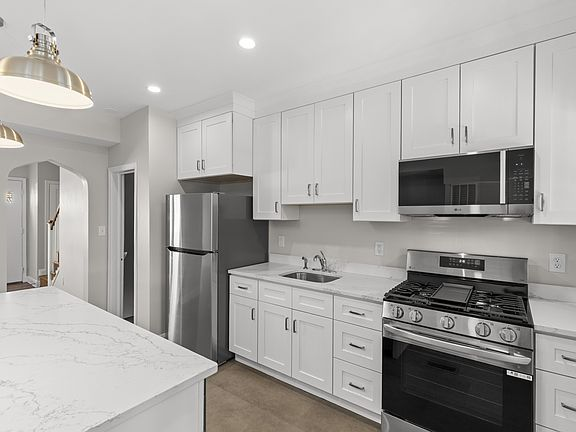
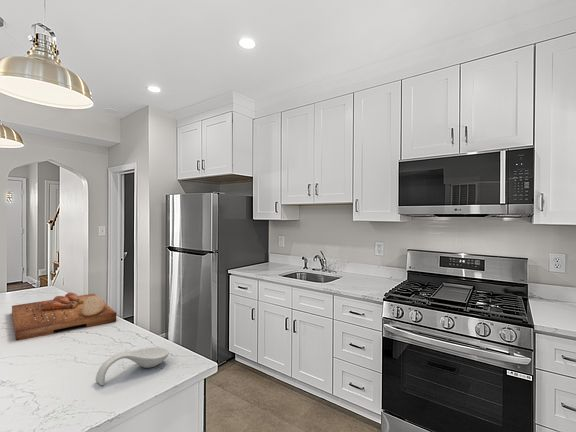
+ spoon rest (135, 359)
+ cutting board (62, 307)
